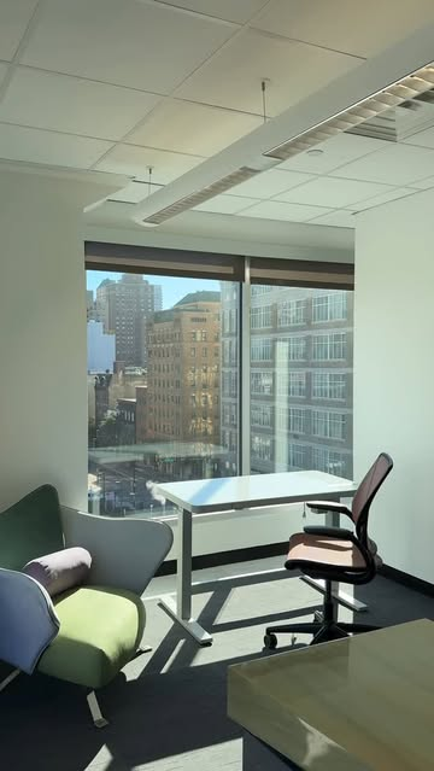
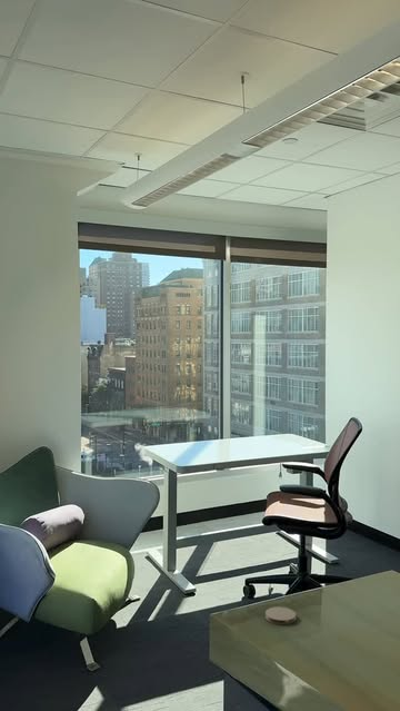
+ coaster (280, 615)
